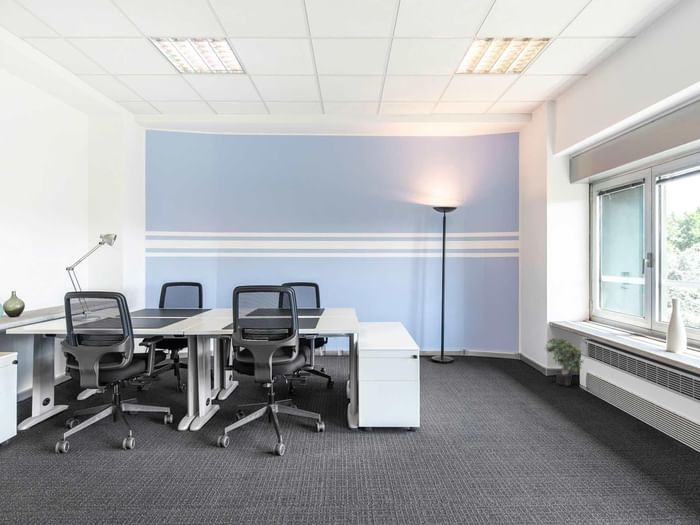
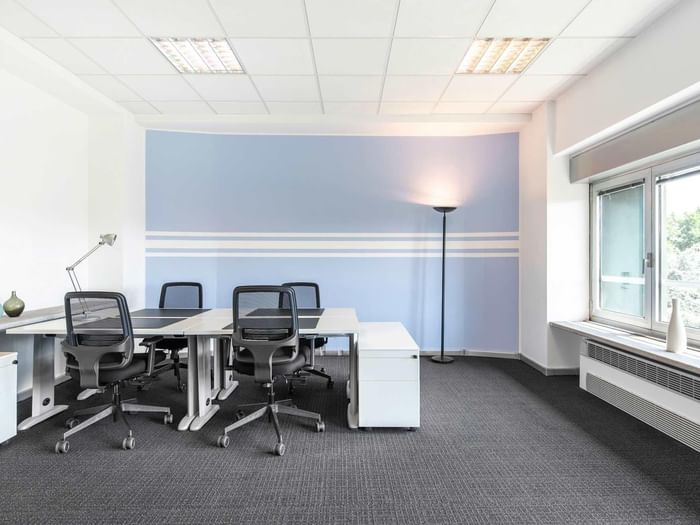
- potted plant (561, 361)
